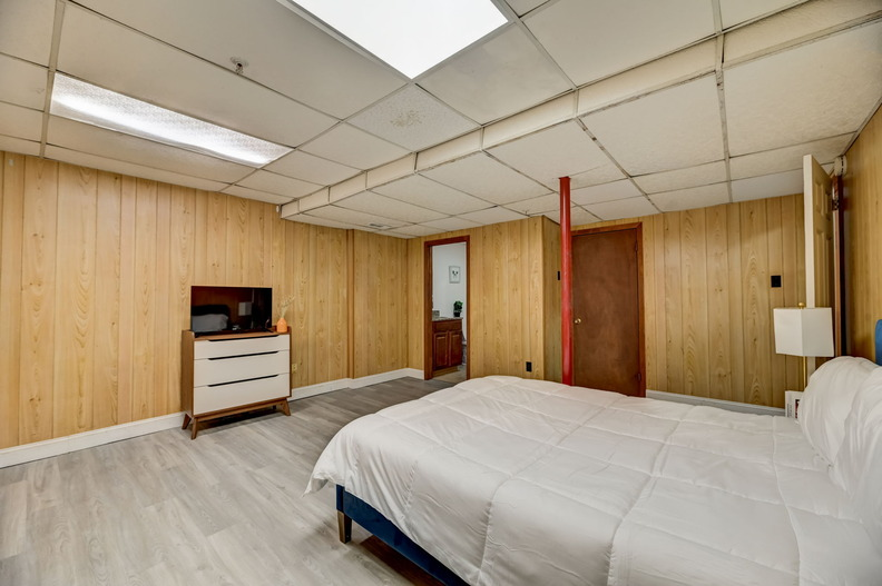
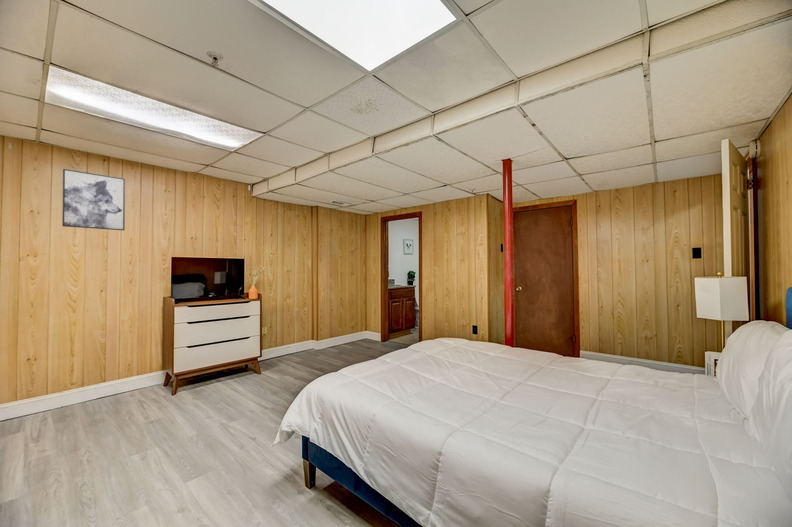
+ wall art (95, 201)
